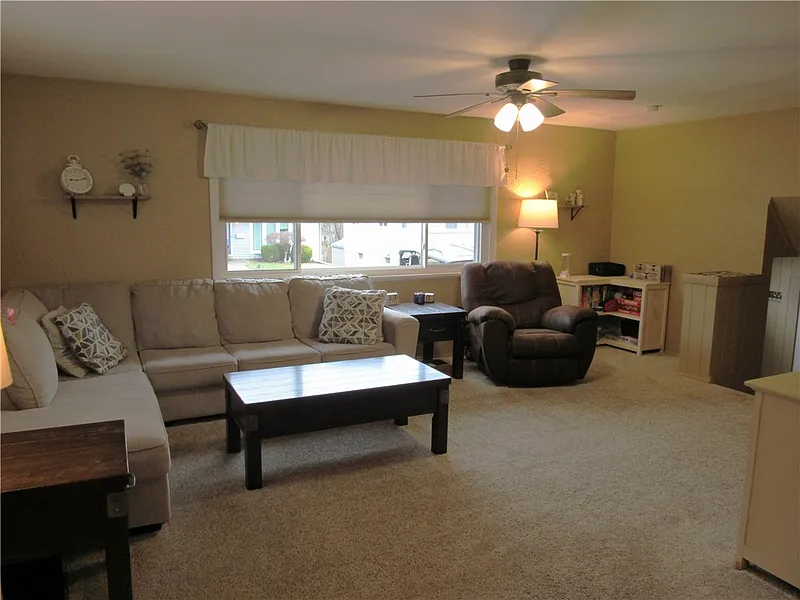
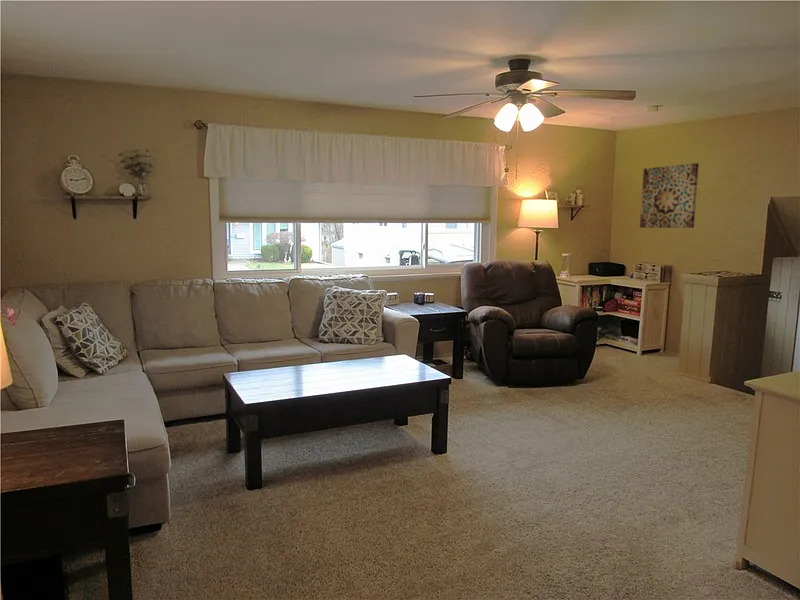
+ wall art (667, 197)
